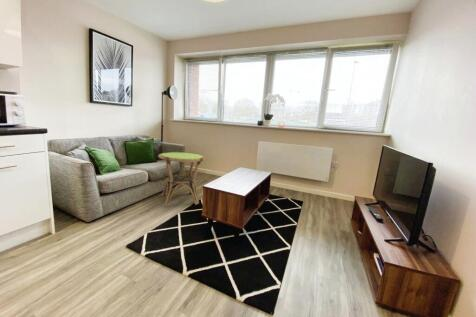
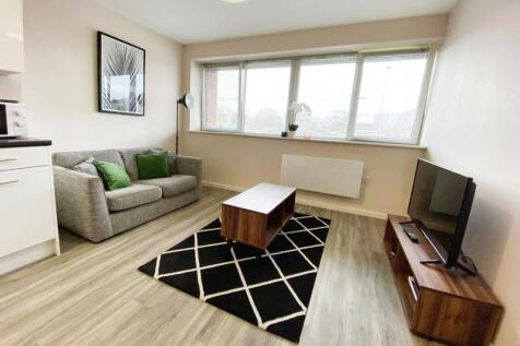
- side table (181, 177)
